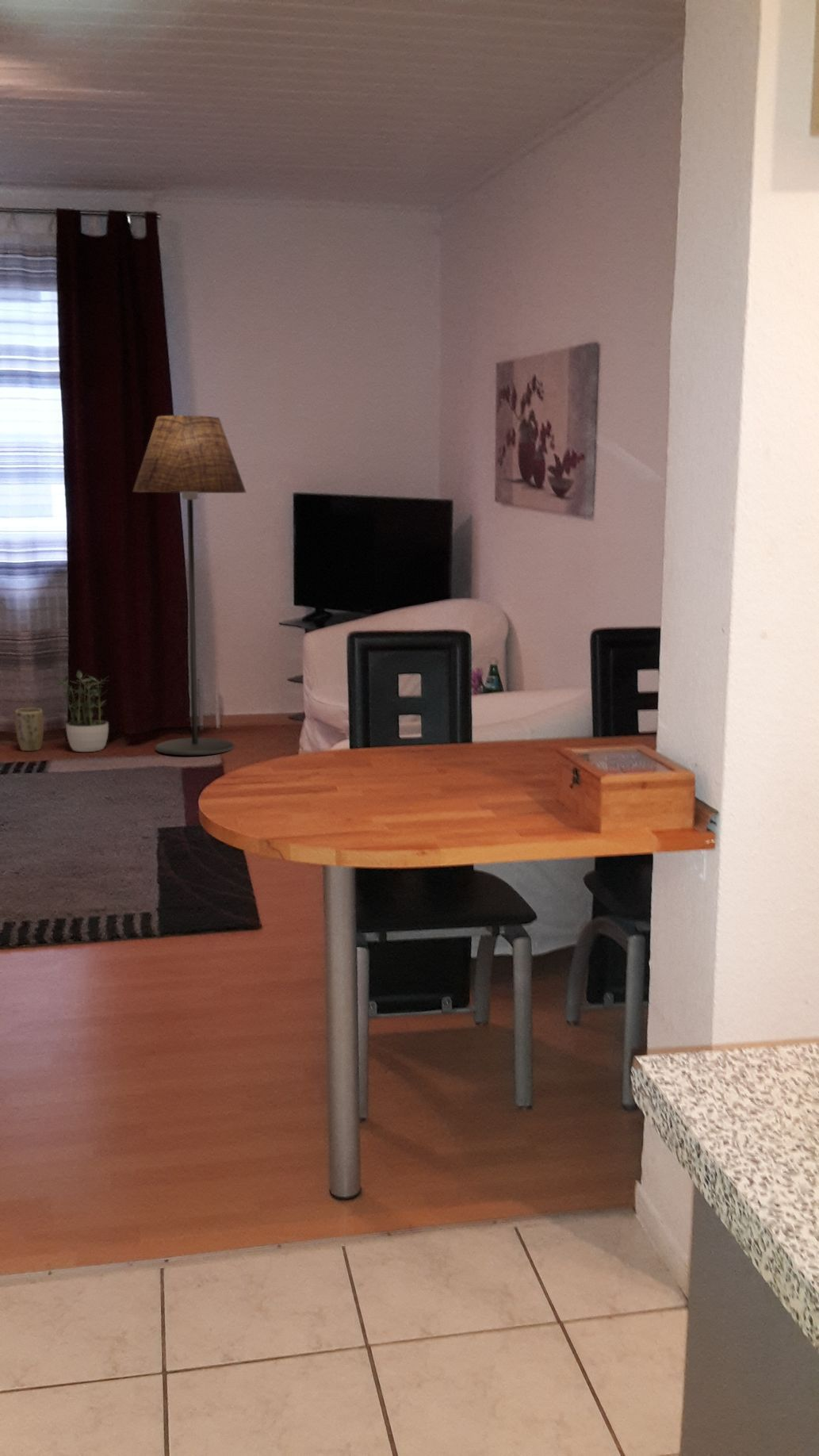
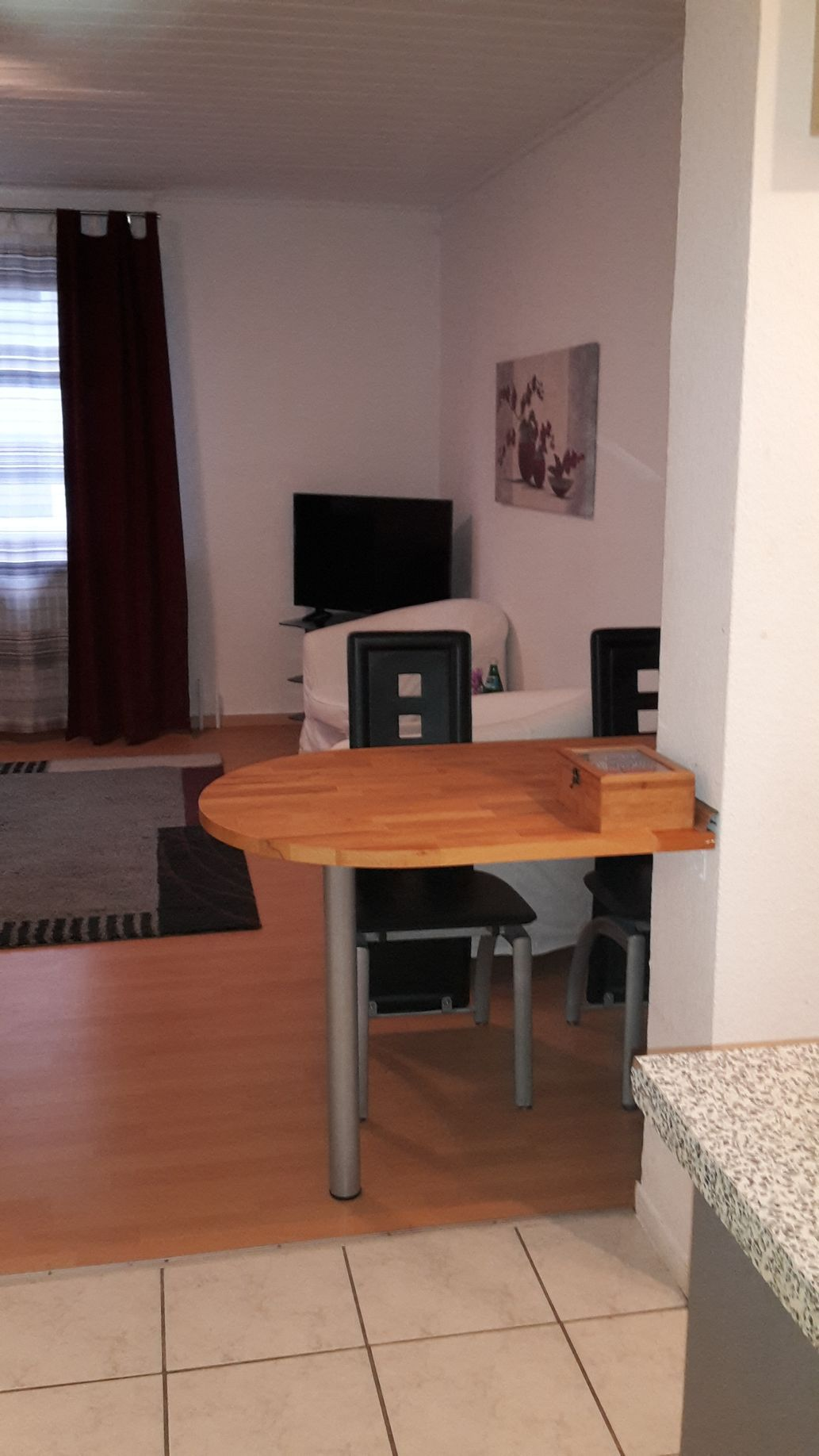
- floor lamp (191, 586)
- plant pot (29, 730)
- potted plant (83, 709)
